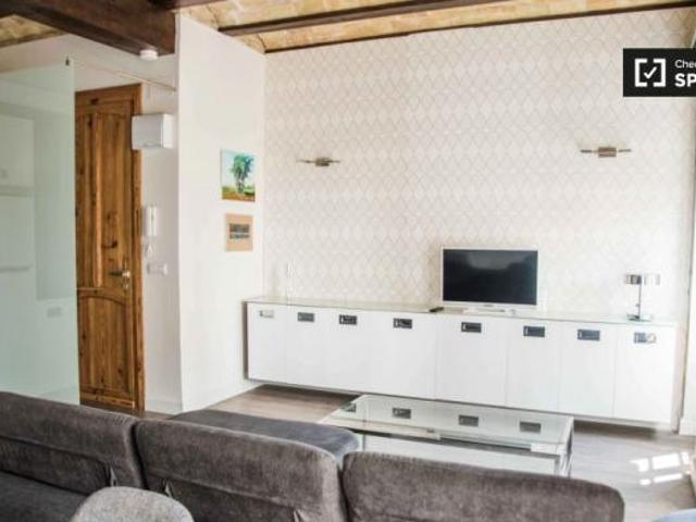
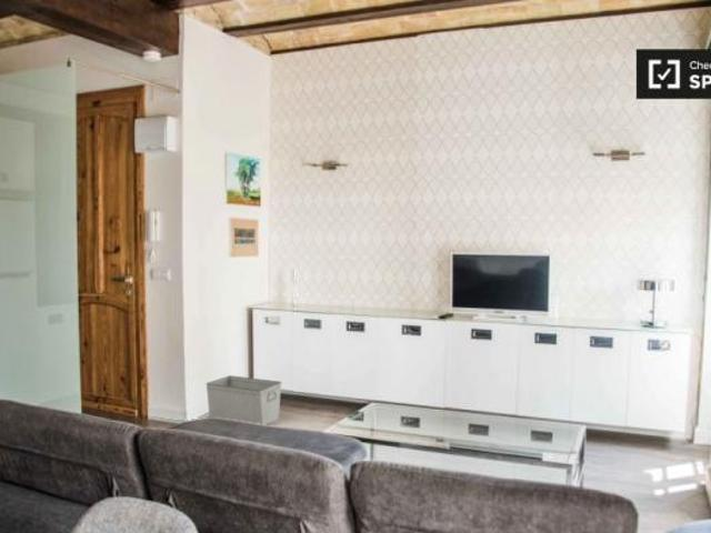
+ storage bin (243, 400)
